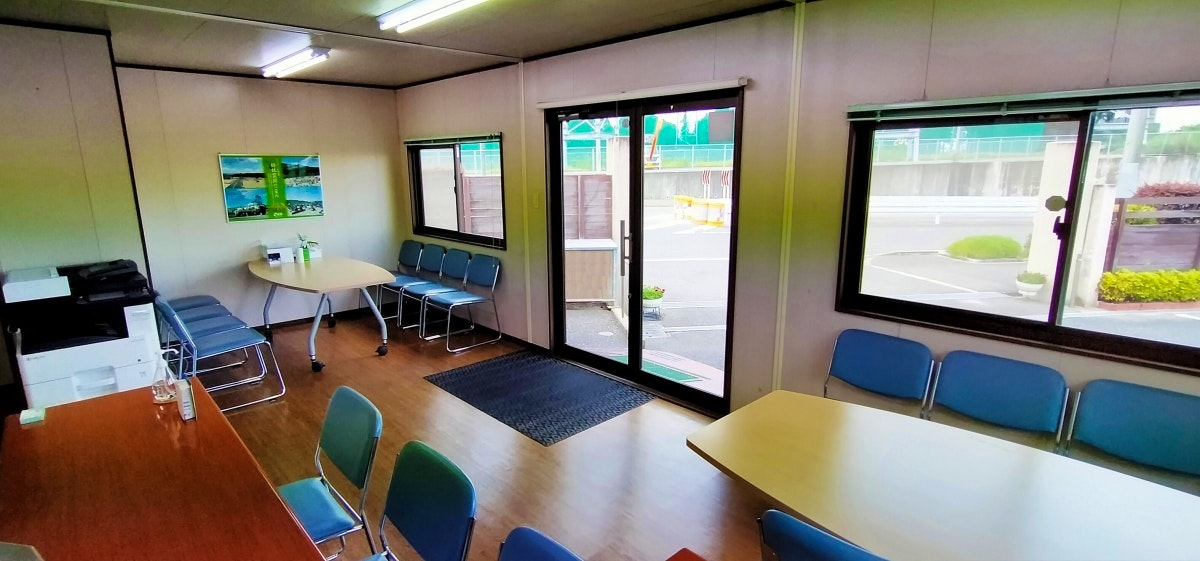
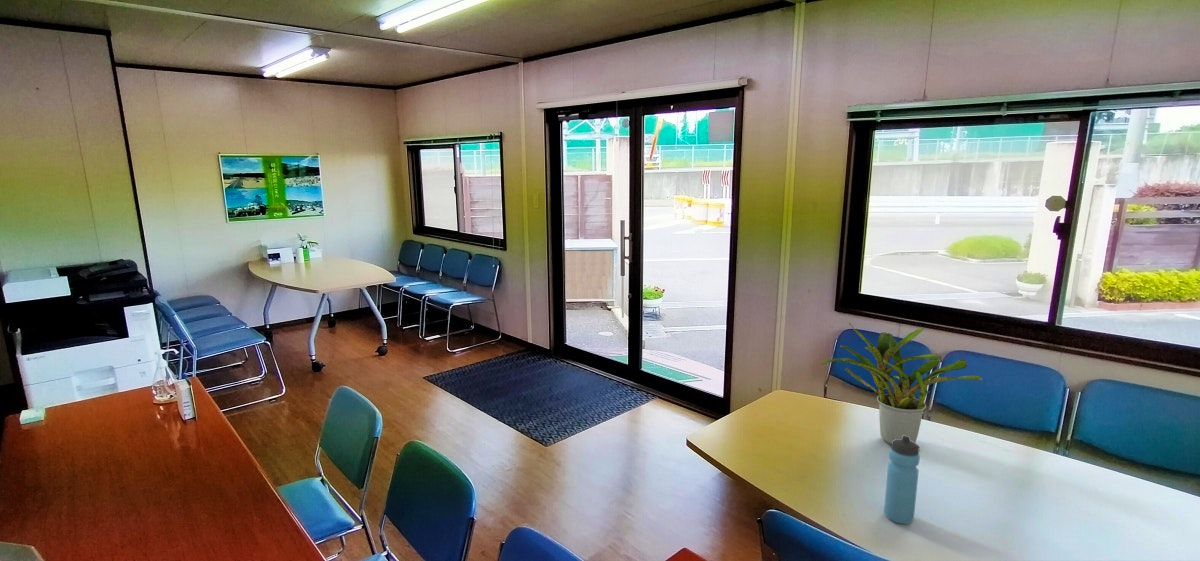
+ water bottle (902, 477)
+ potted plant (892, 383)
